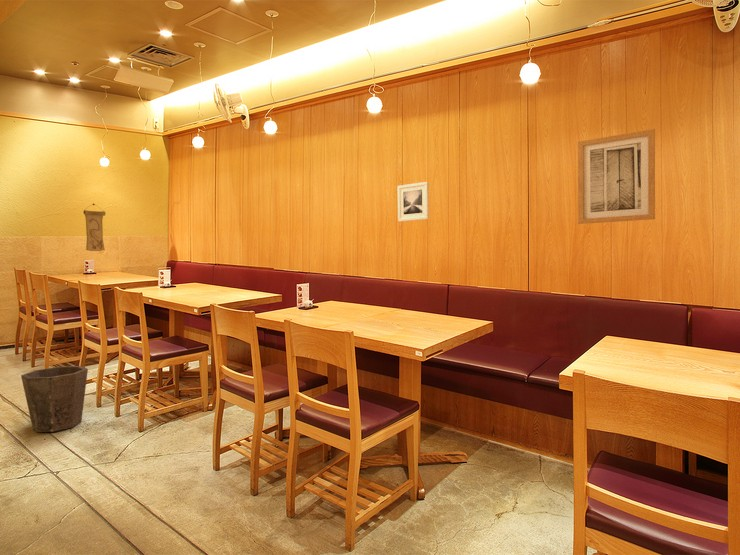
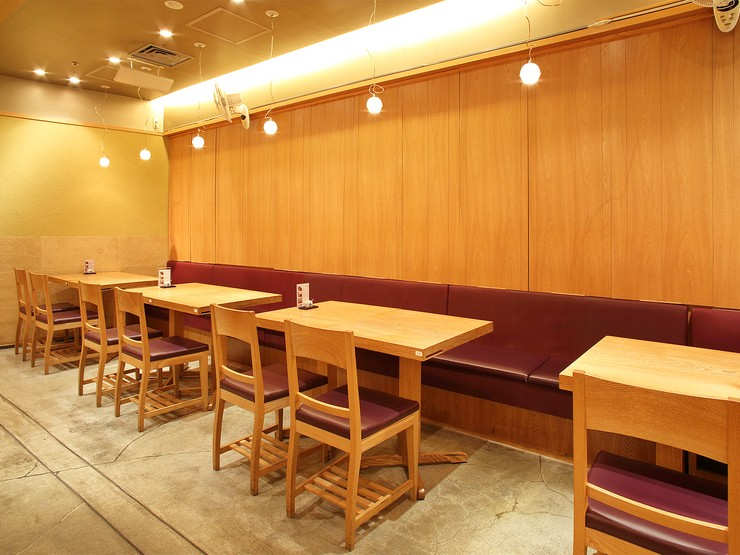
- wall scroll (95, 227)
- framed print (413, 202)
- waste bin (56, 398)
- wall art (614, 178)
